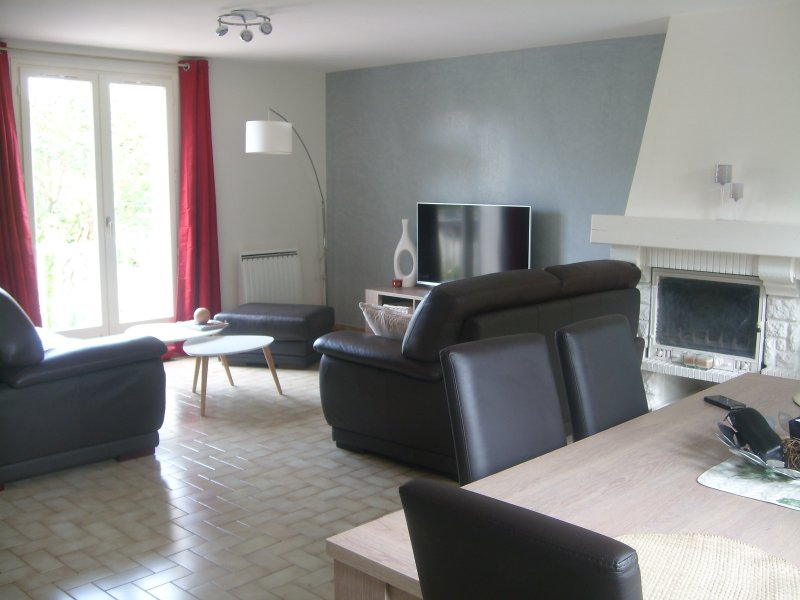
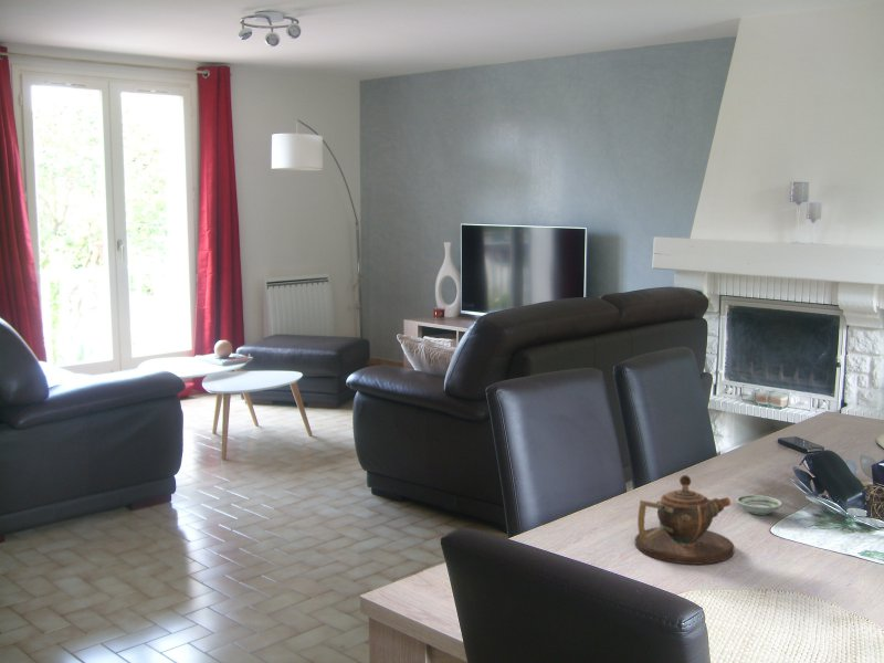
+ teapot (684, 511)
+ saucer (758, 505)
